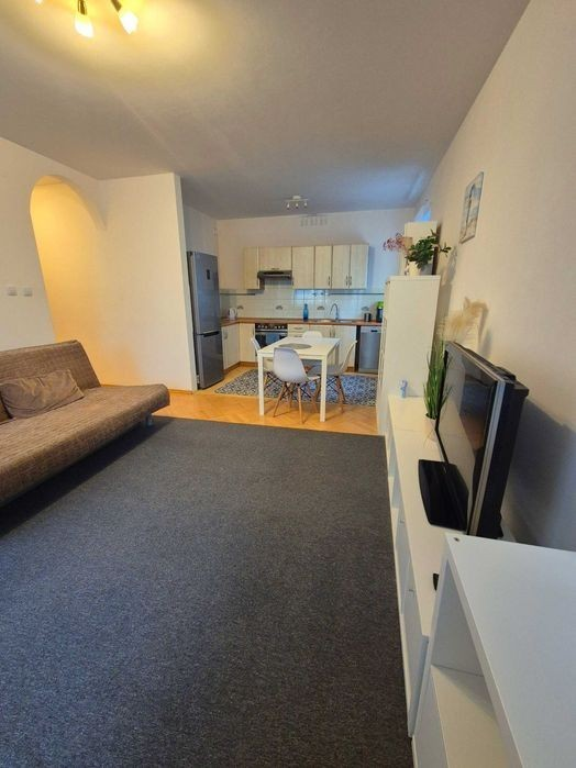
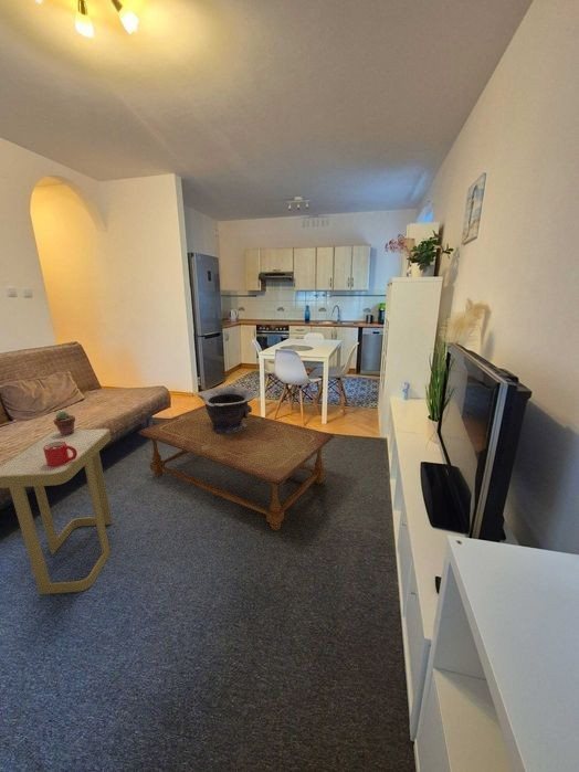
+ decorative bowl (229, 410)
+ coffee table (235, 455)
+ mug (62, 453)
+ side table (76, 518)
+ potted succulent (64, 422)
